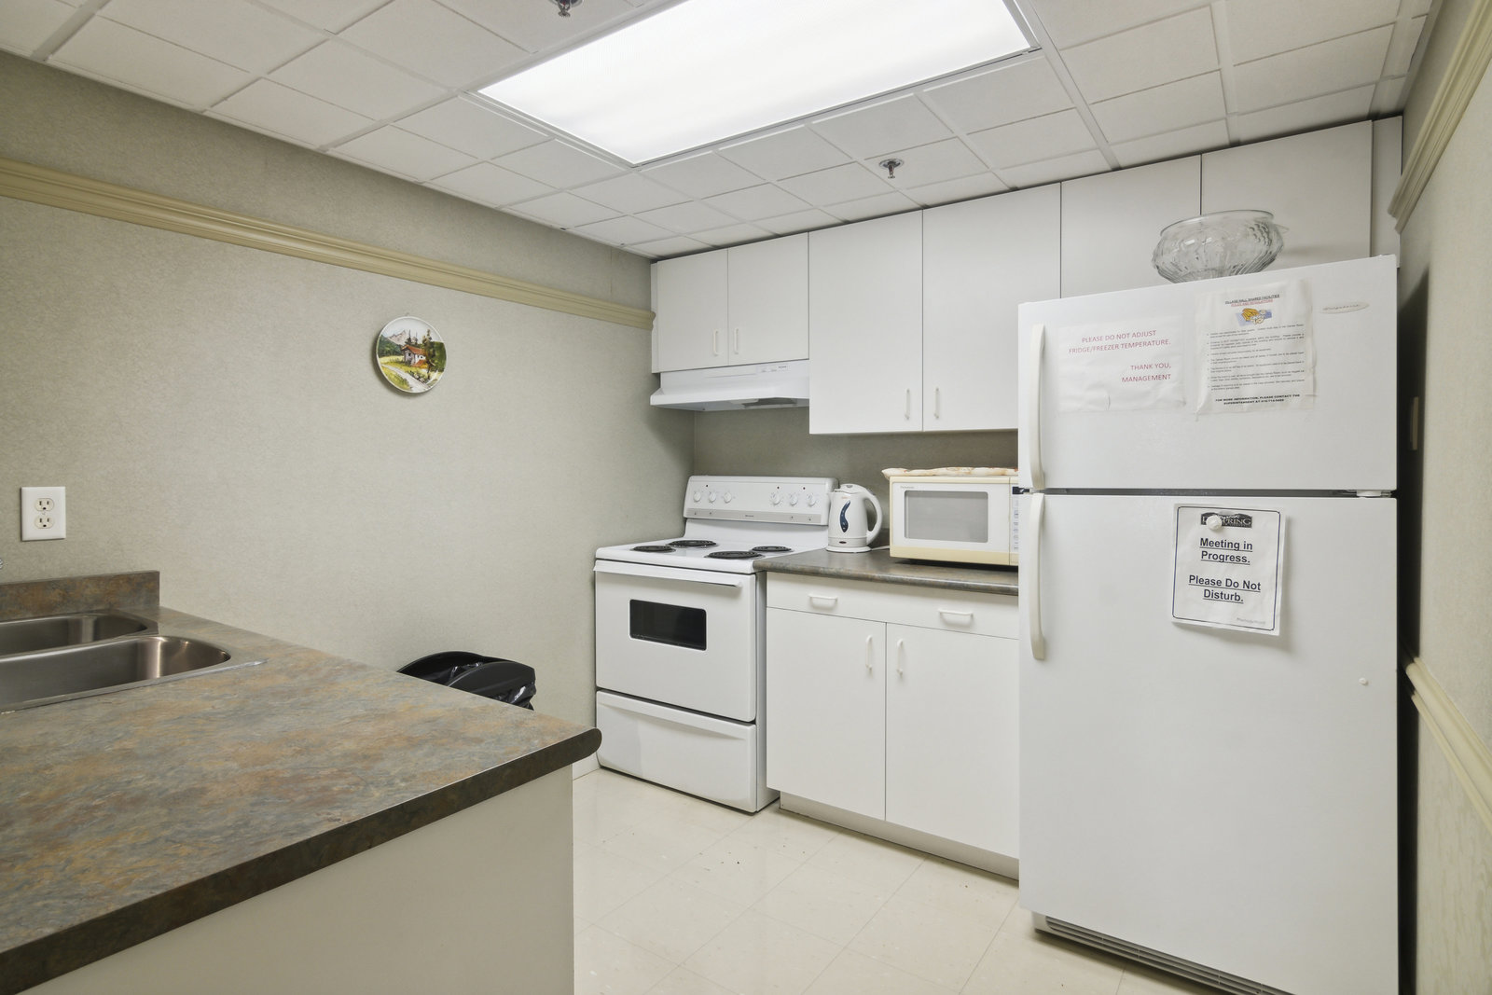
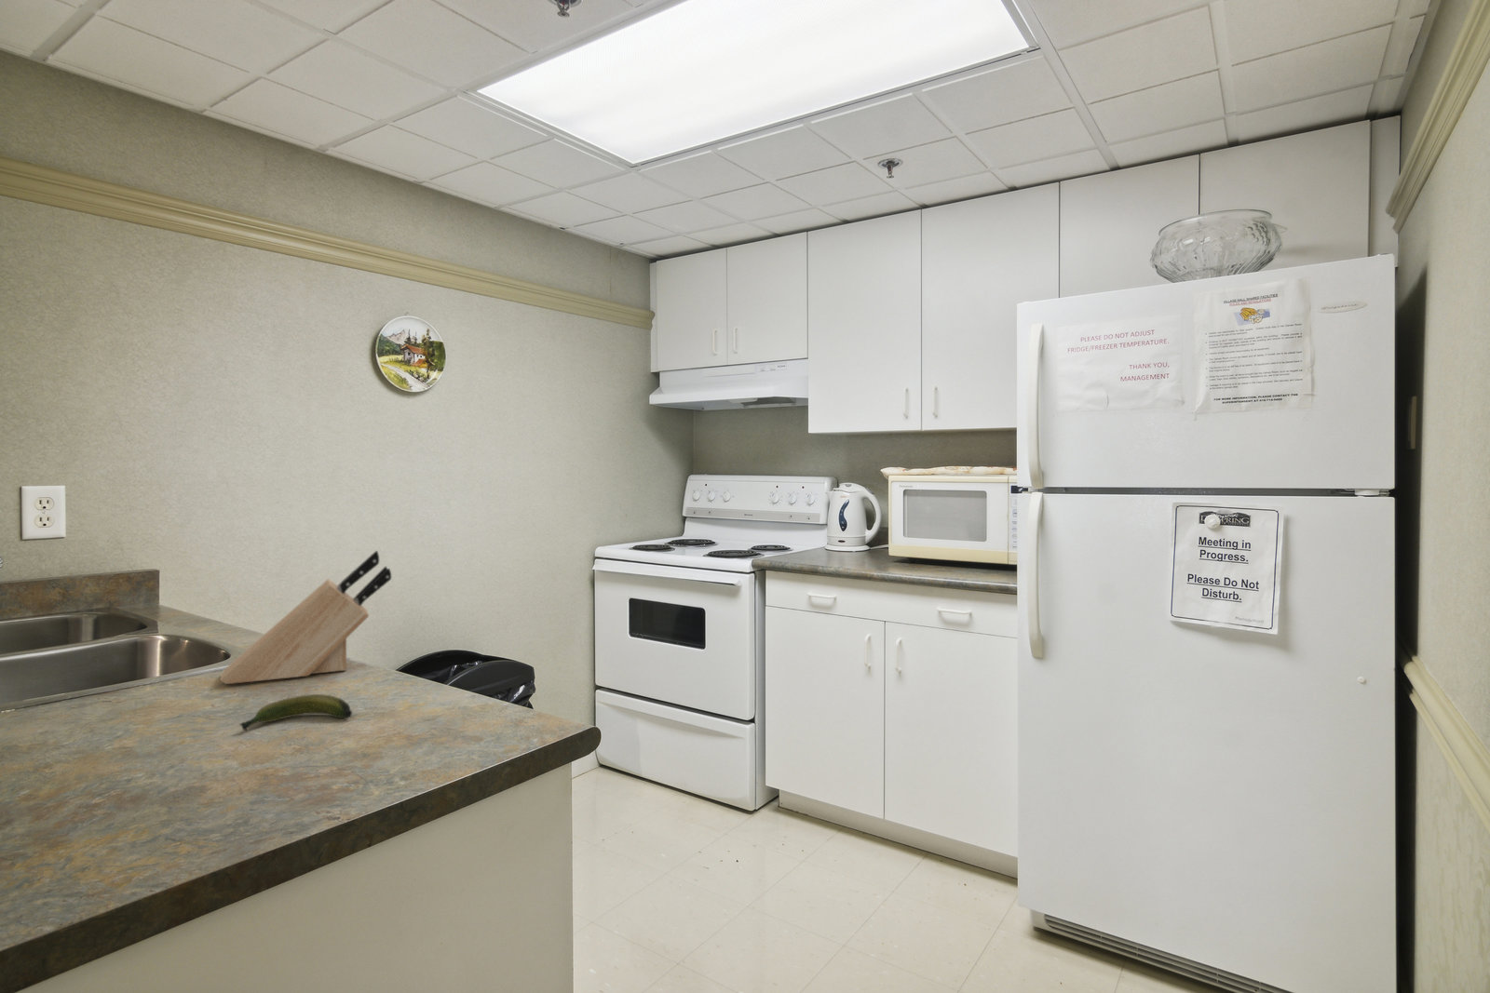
+ banana (294, 710)
+ knife block (310, 612)
